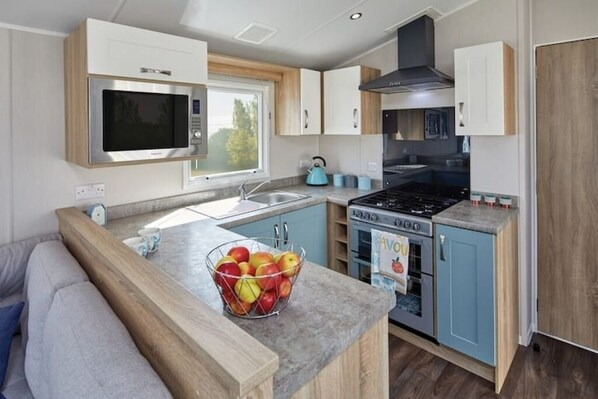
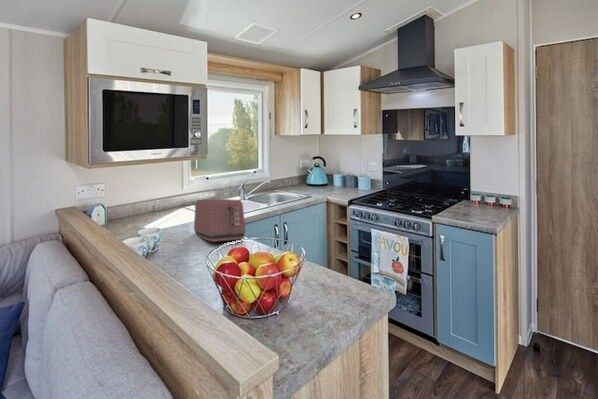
+ toaster (219, 218)
